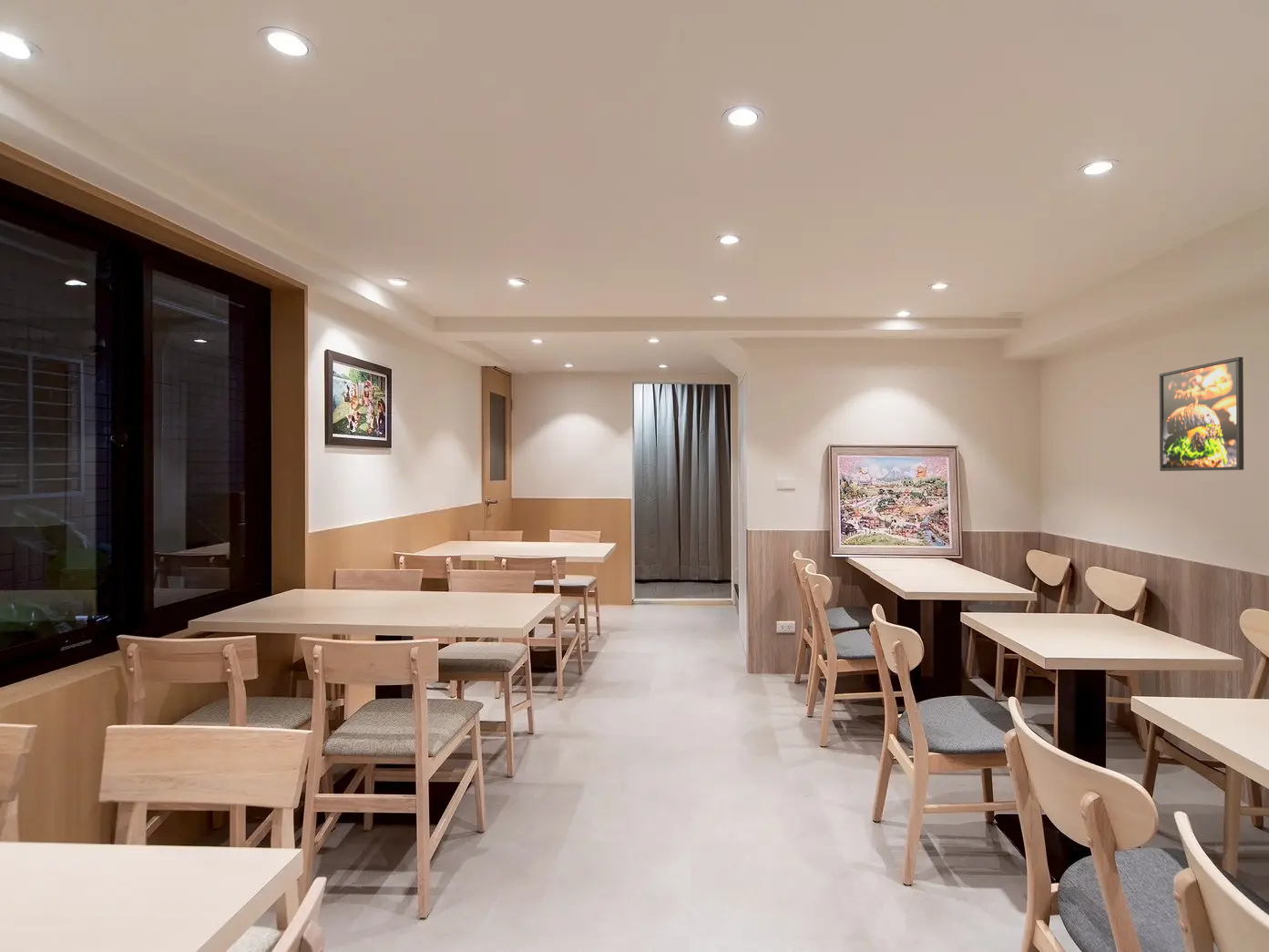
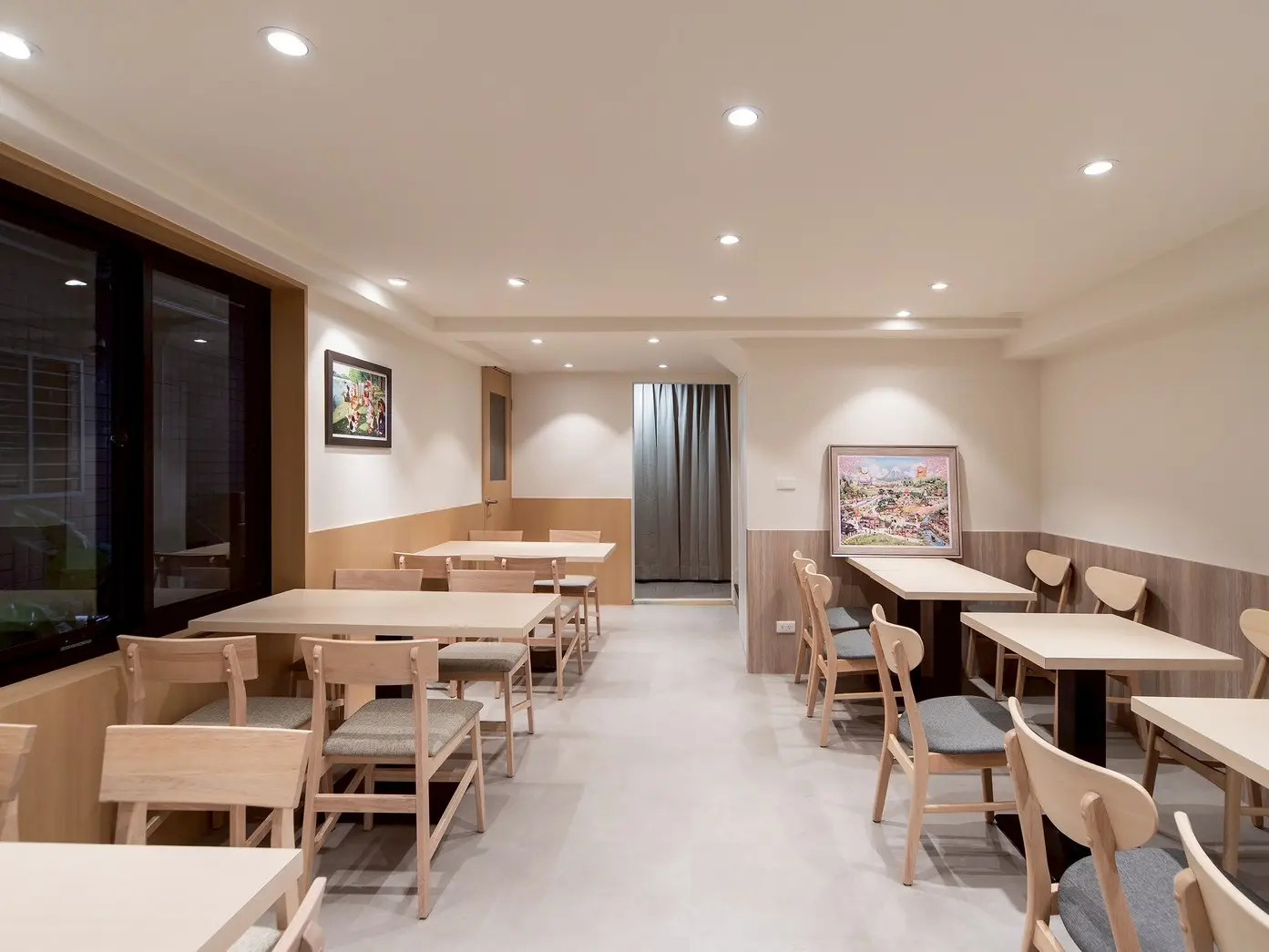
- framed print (1198, 418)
